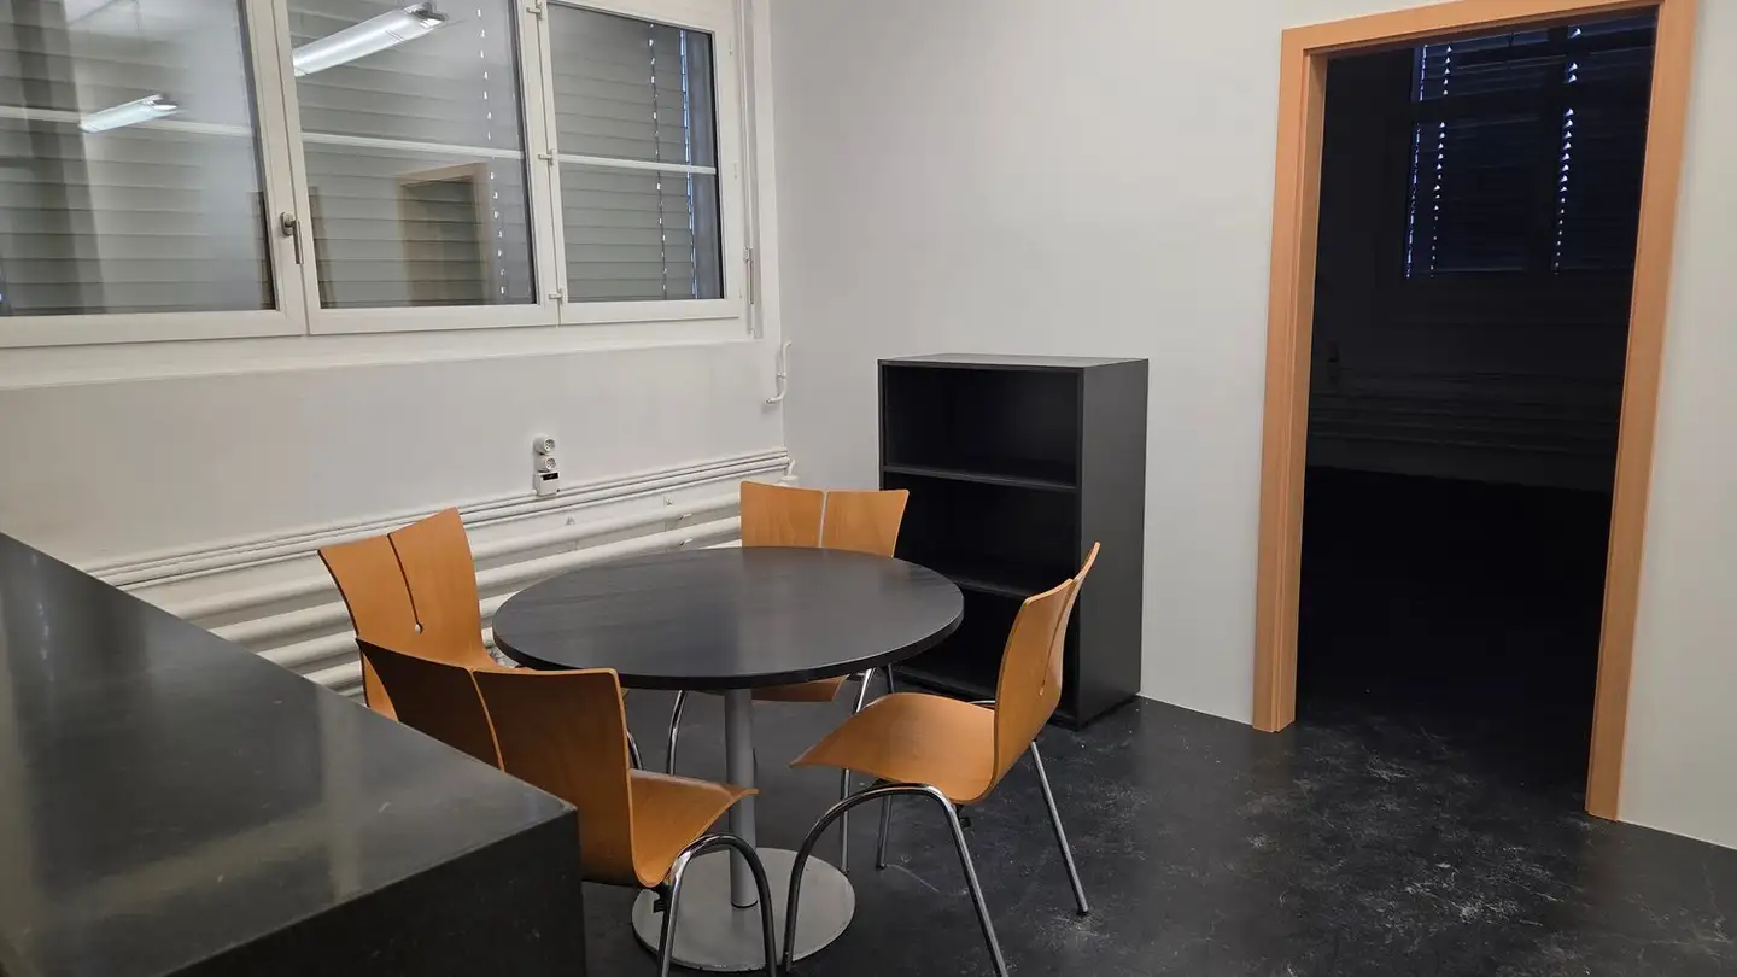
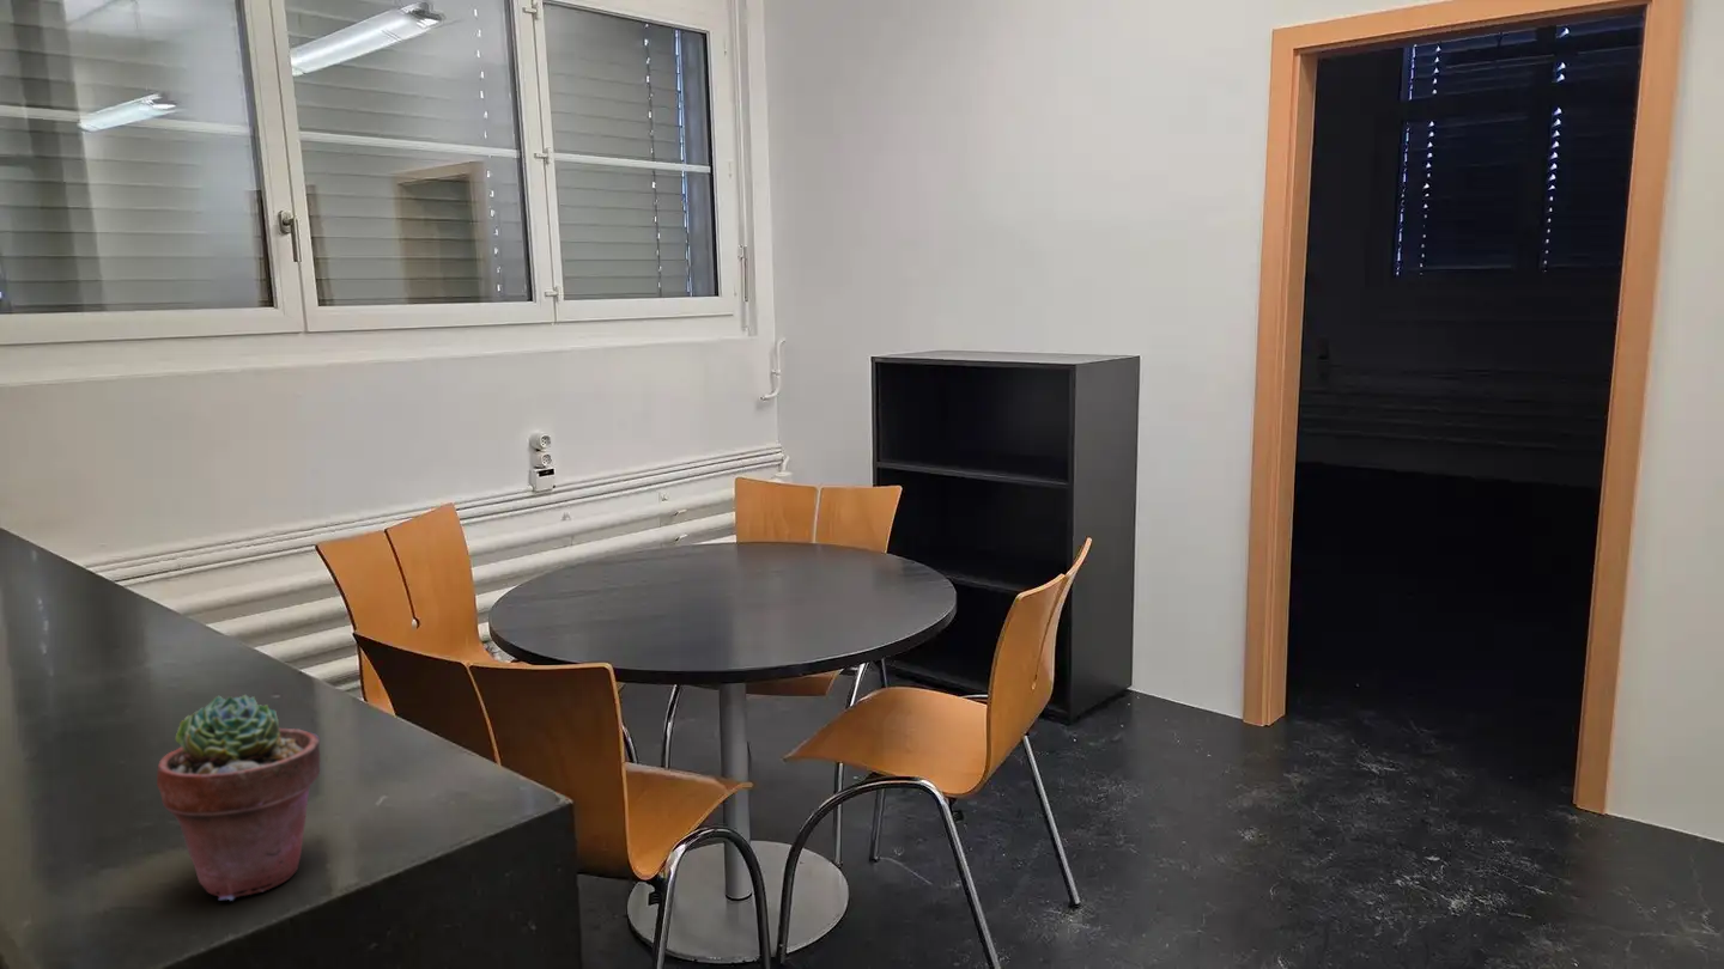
+ potted succulent (243, 786)
